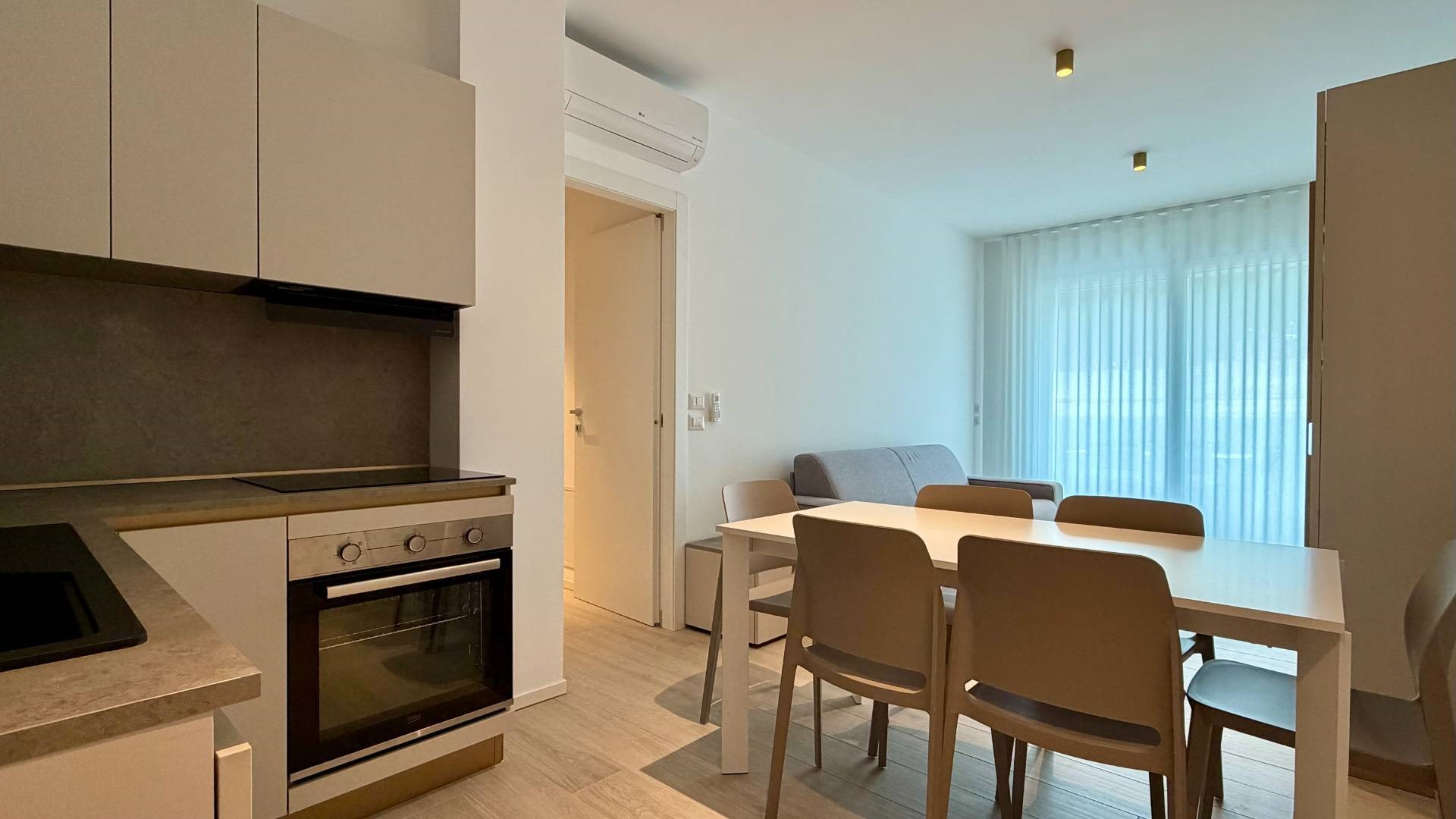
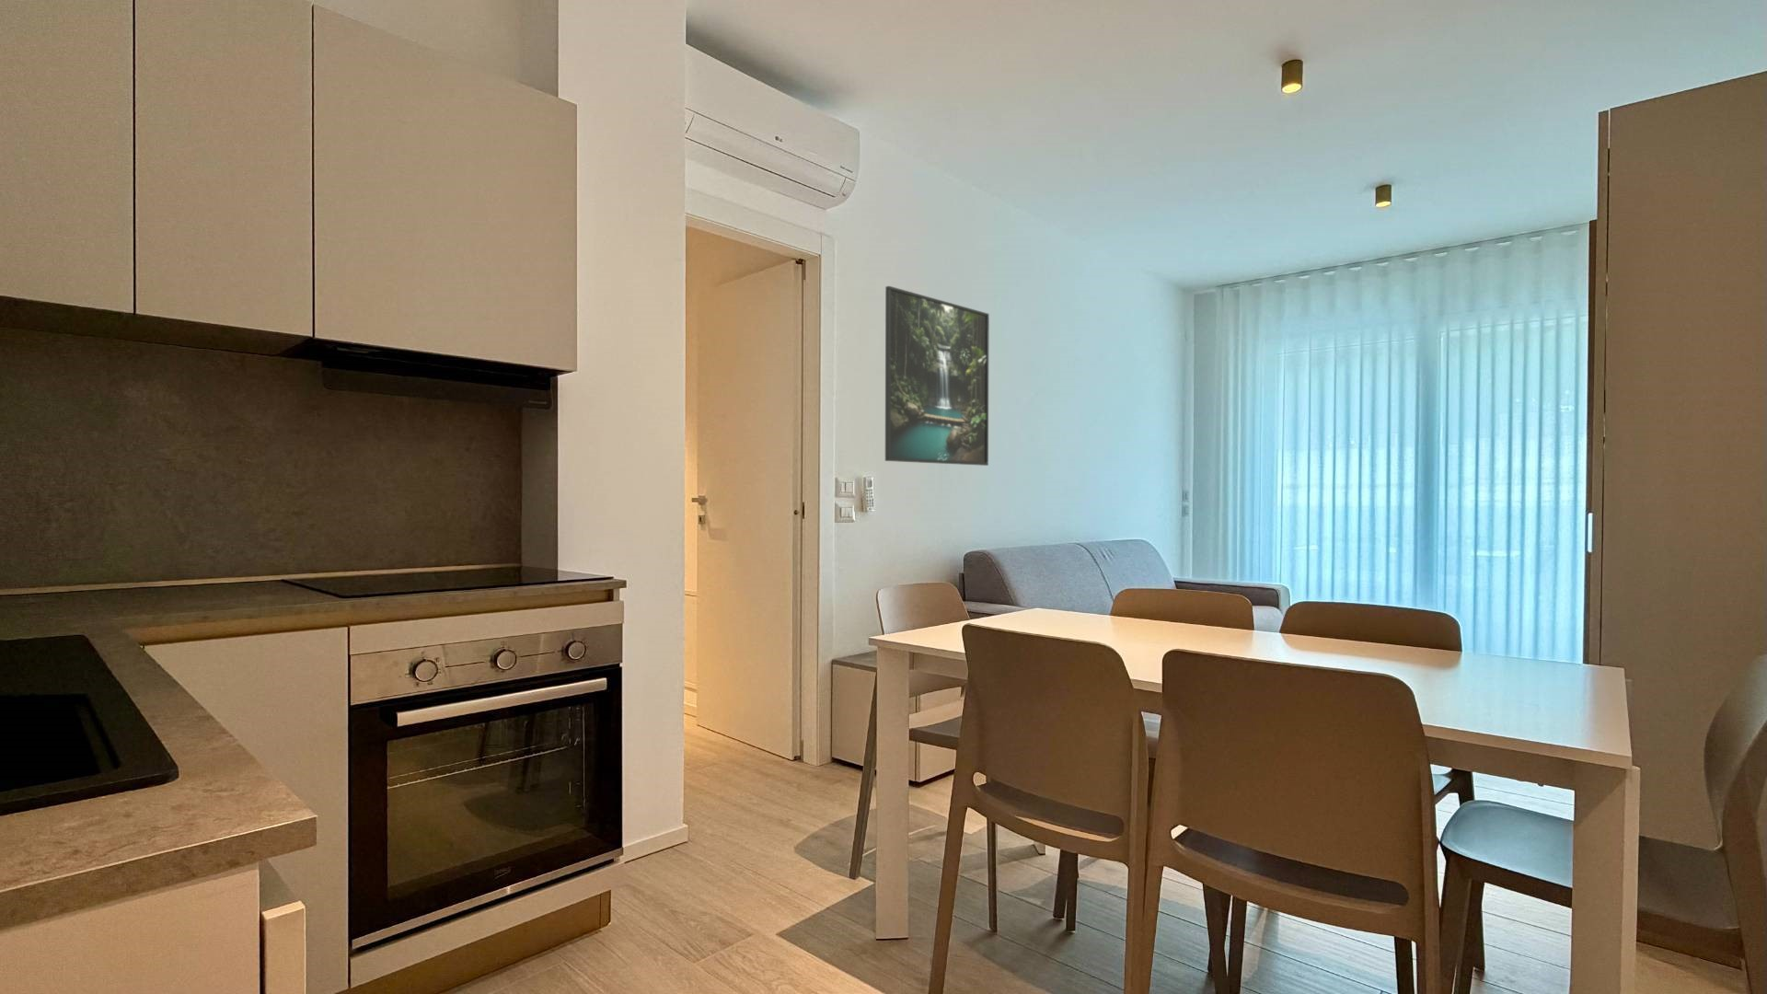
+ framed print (941, 382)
